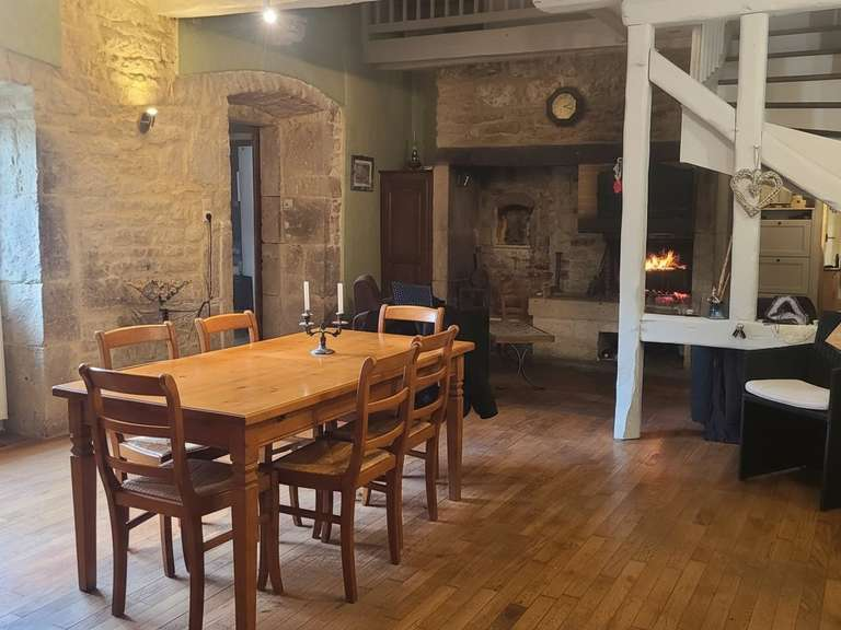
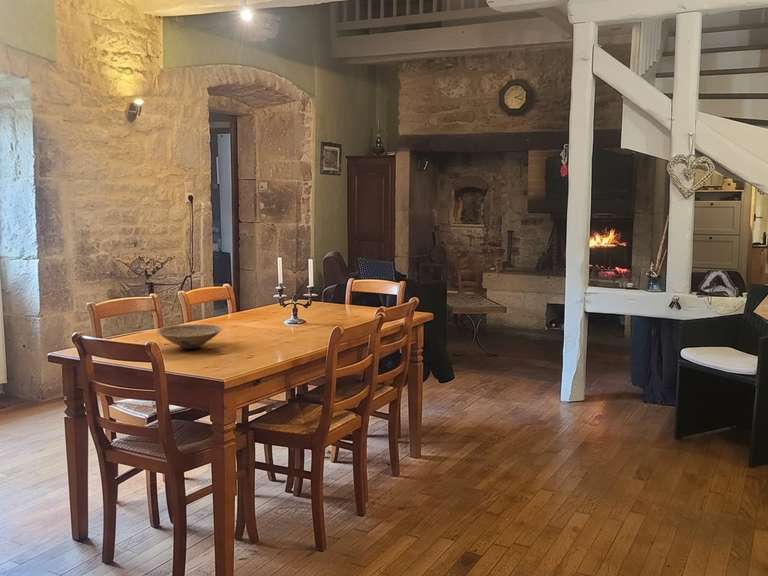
+ bowl (190, 338)
